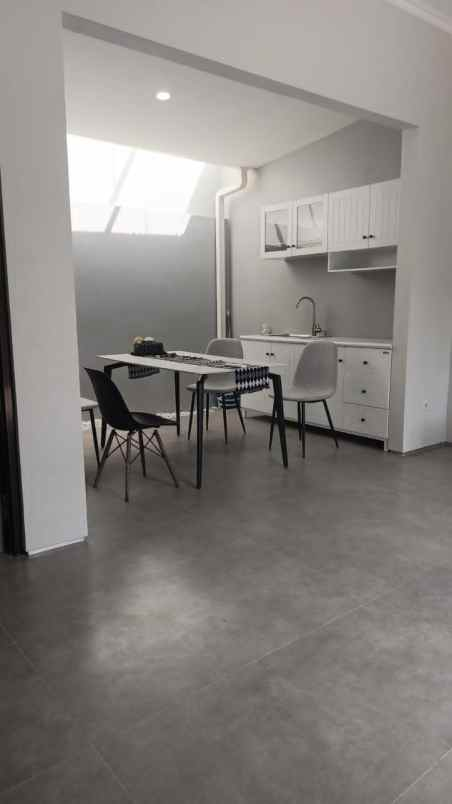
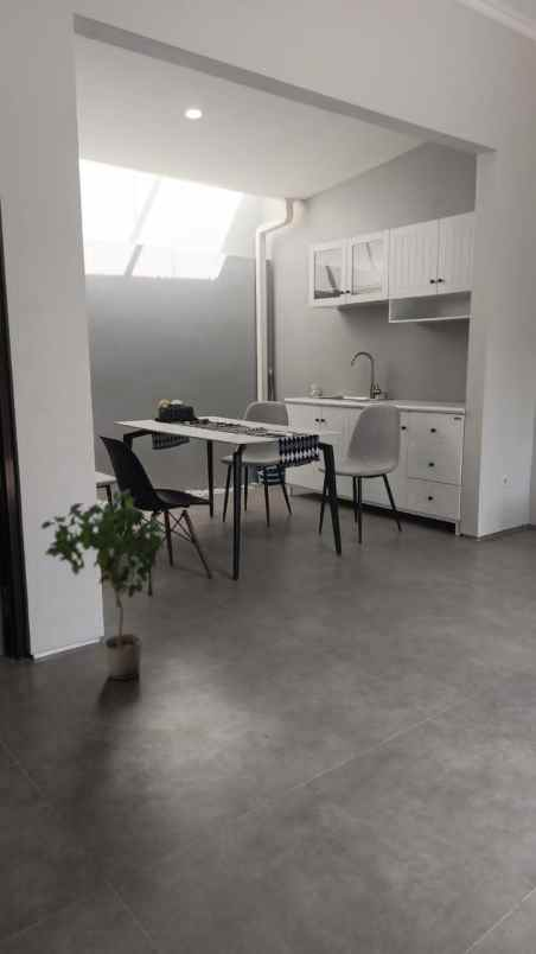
+ potted plant (113, 587)
